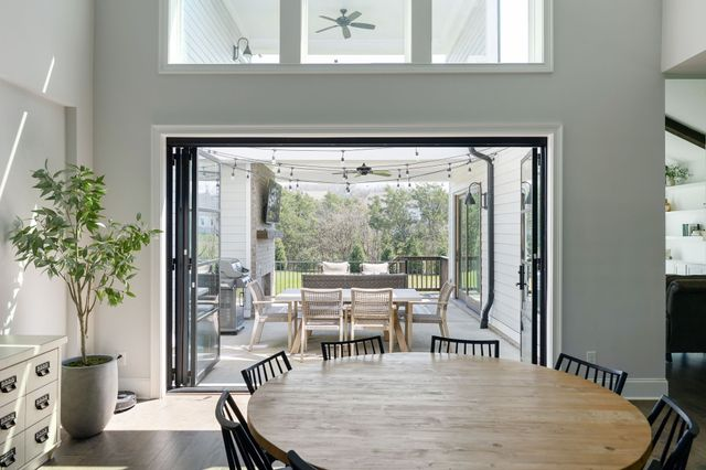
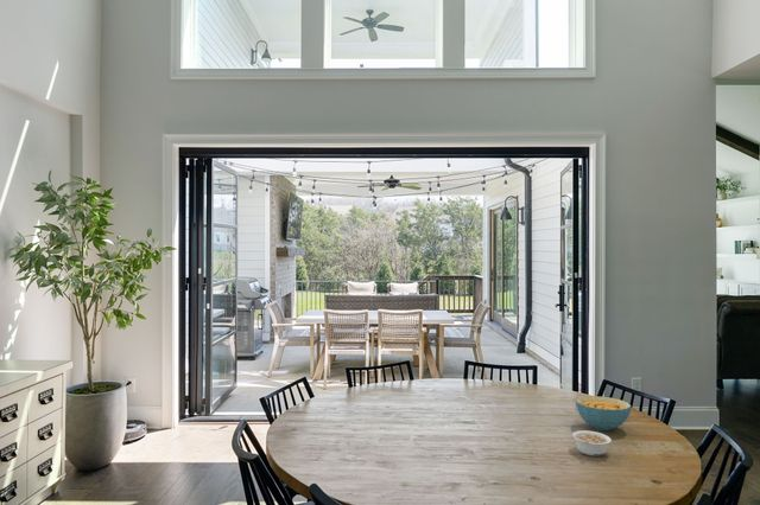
+ cereal bowl (602, 415)
+ legume (591, 442)
